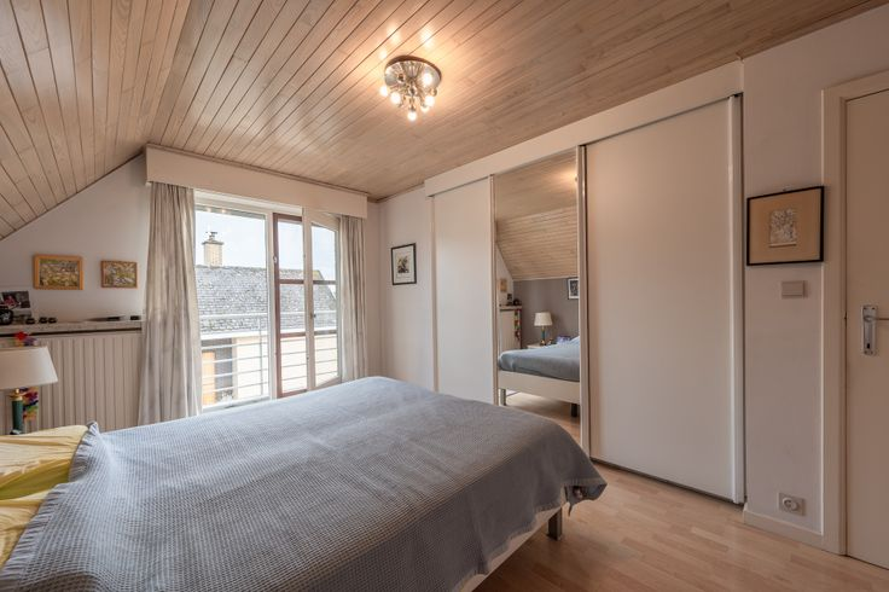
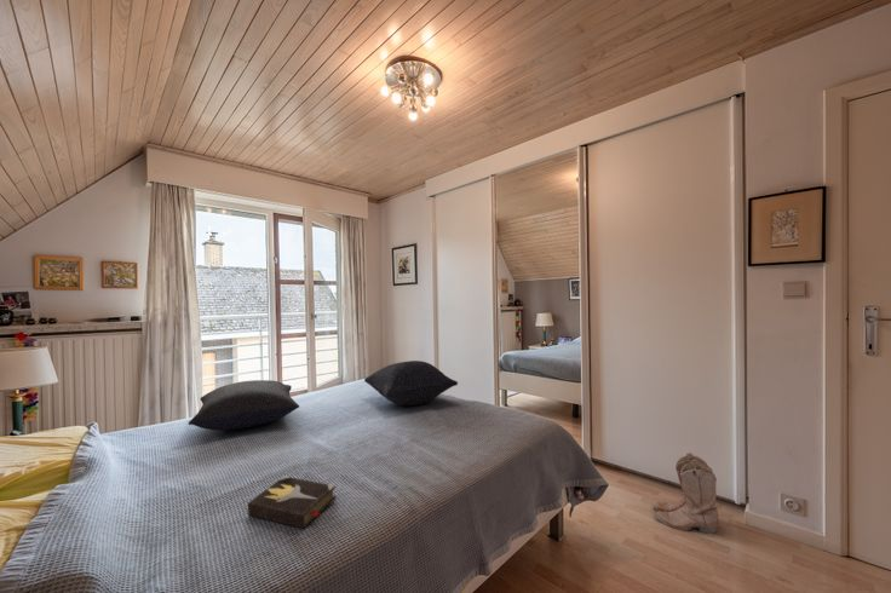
+ hardback book (293, 499)
+ pillow (409, 381)
+ boots (683, 488)
+ pillow (248, 403)
